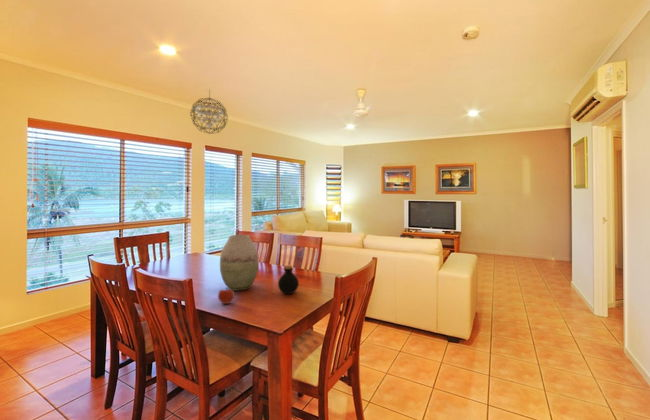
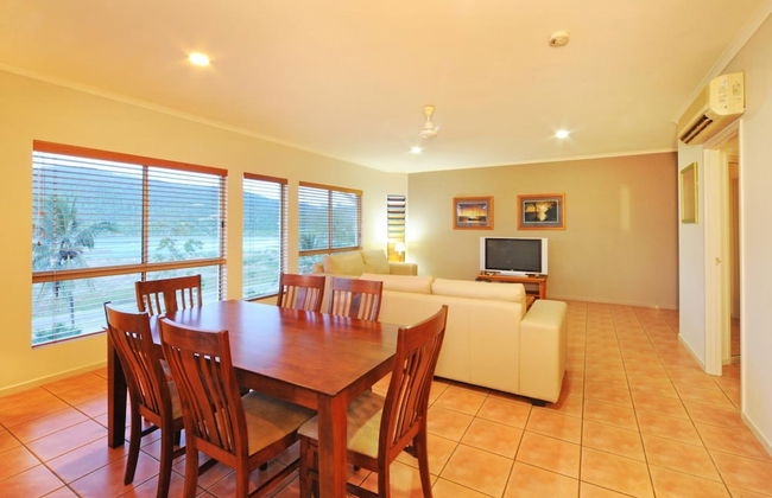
- bottle (288, 279)
- pendant light (209, 111)
- vase (239, 261)
- apple (226, 295)
